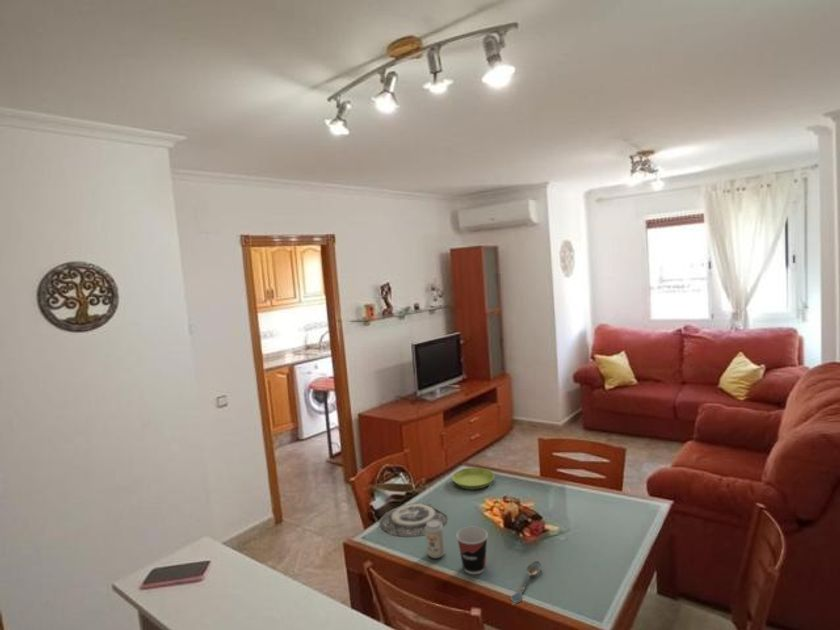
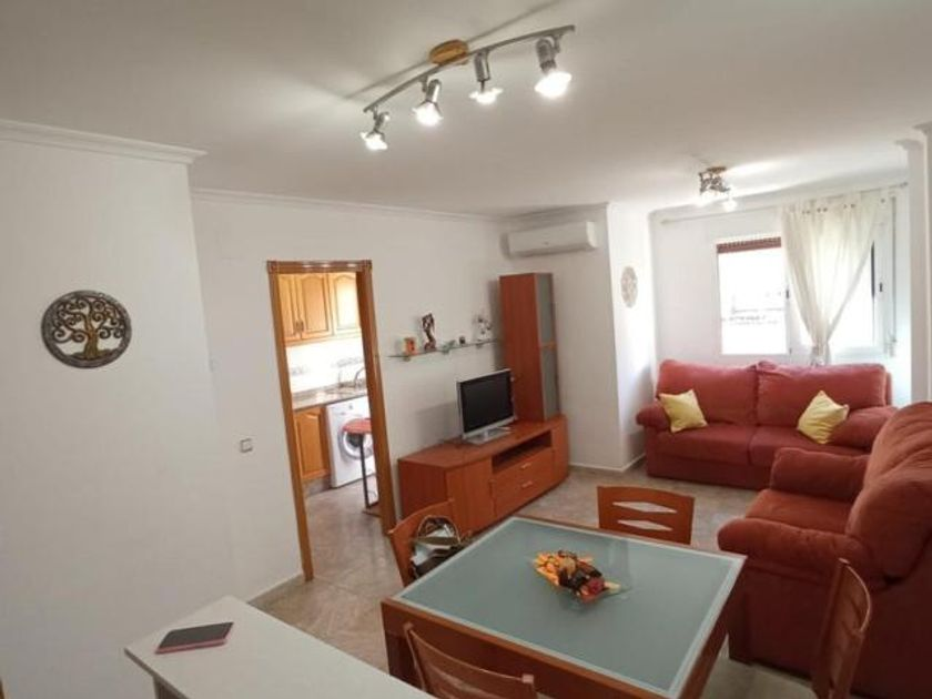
- spoon (526, 581)
- beverage can (435, 538)
- cup (473, 551)
- plate (413, 516)
- saucer (473, 479)
